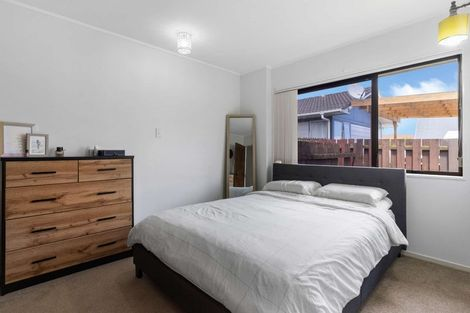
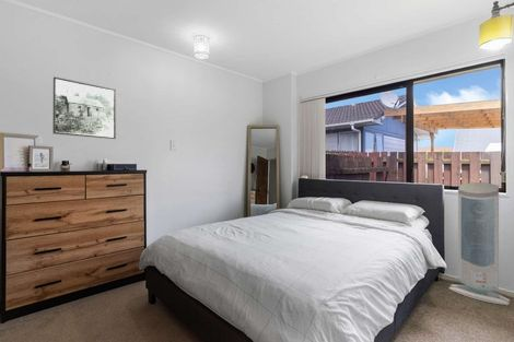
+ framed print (86, 109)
+ air purifier (477, 238)
